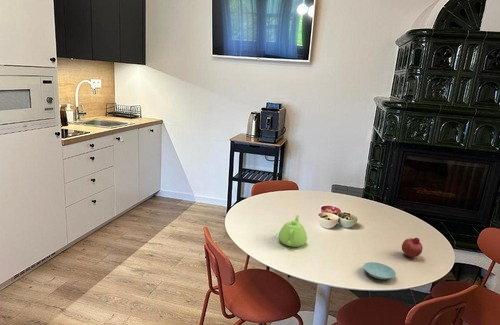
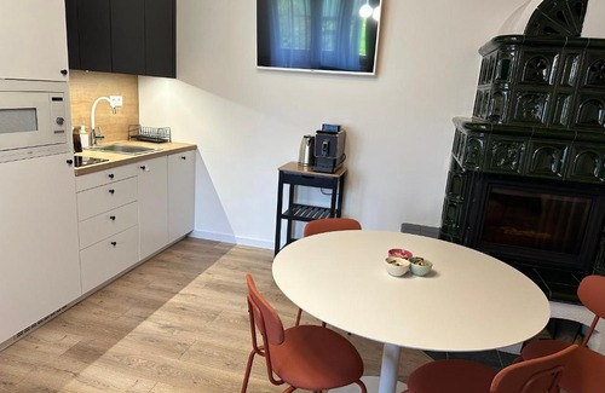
- fruit (412, 246)
- saucer (379, 272)
- teapot (293, 230)
